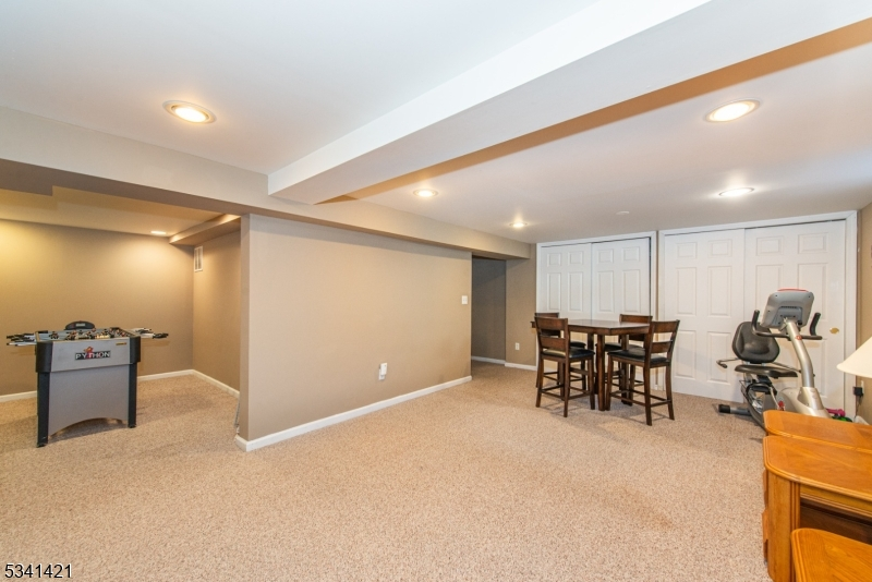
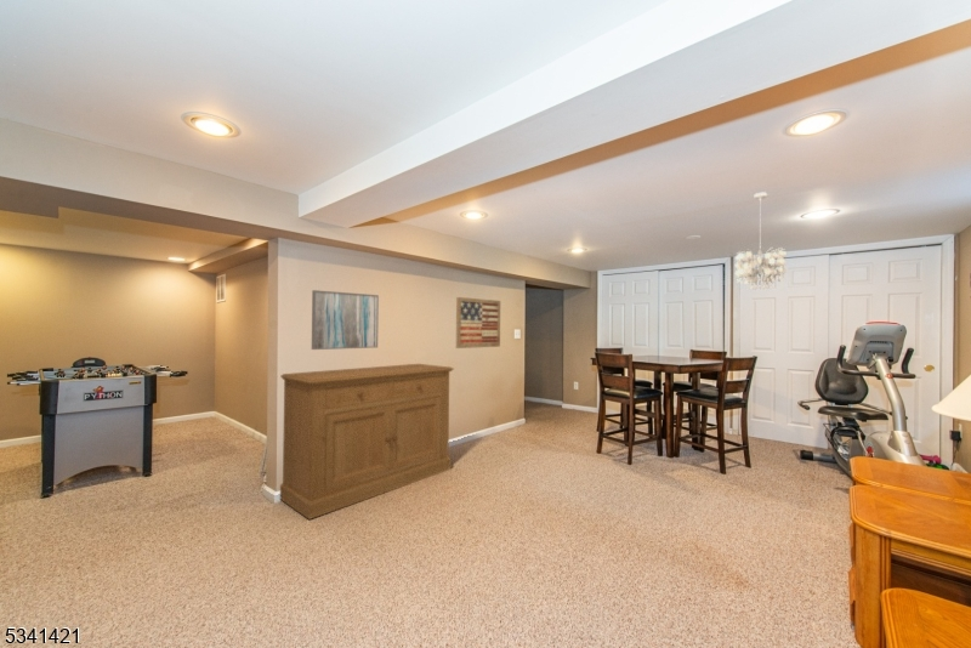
+ wall art (346, 320)
+ wall art (479, 323)
+ chandelier (760, 239)
+ sideboard (375, 426)
